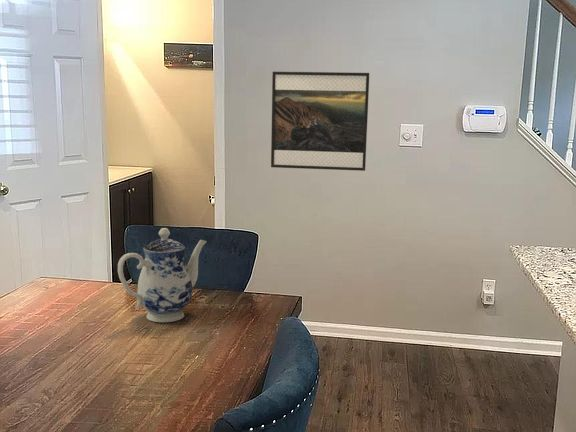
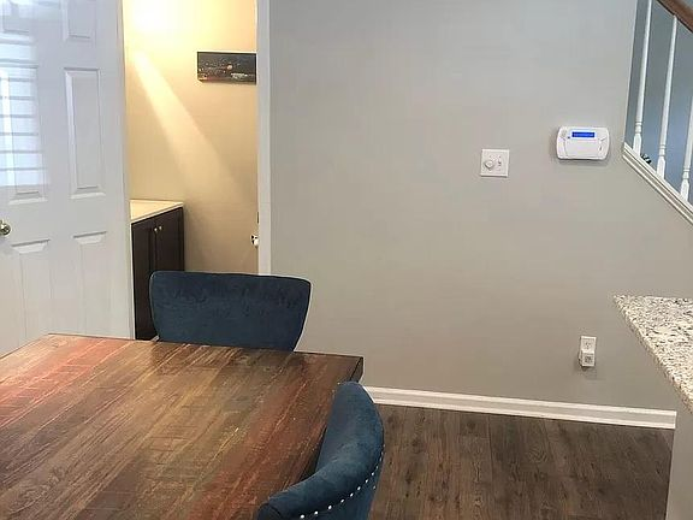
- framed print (319, 121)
- teapot (164, 272)
